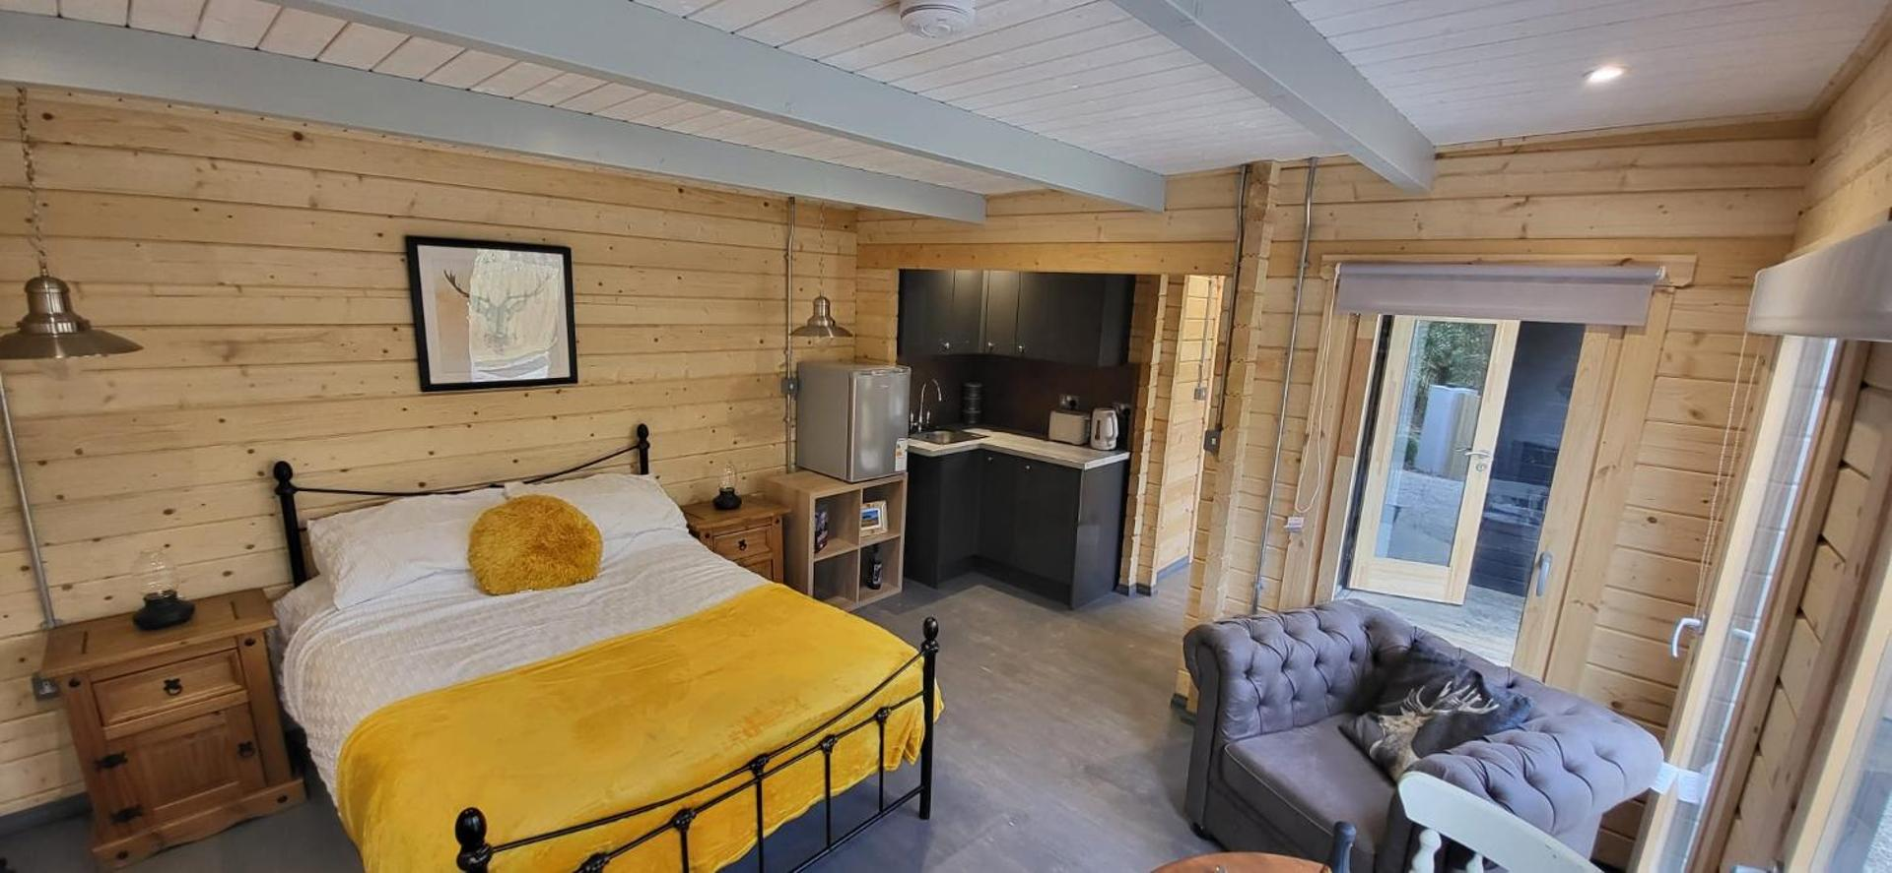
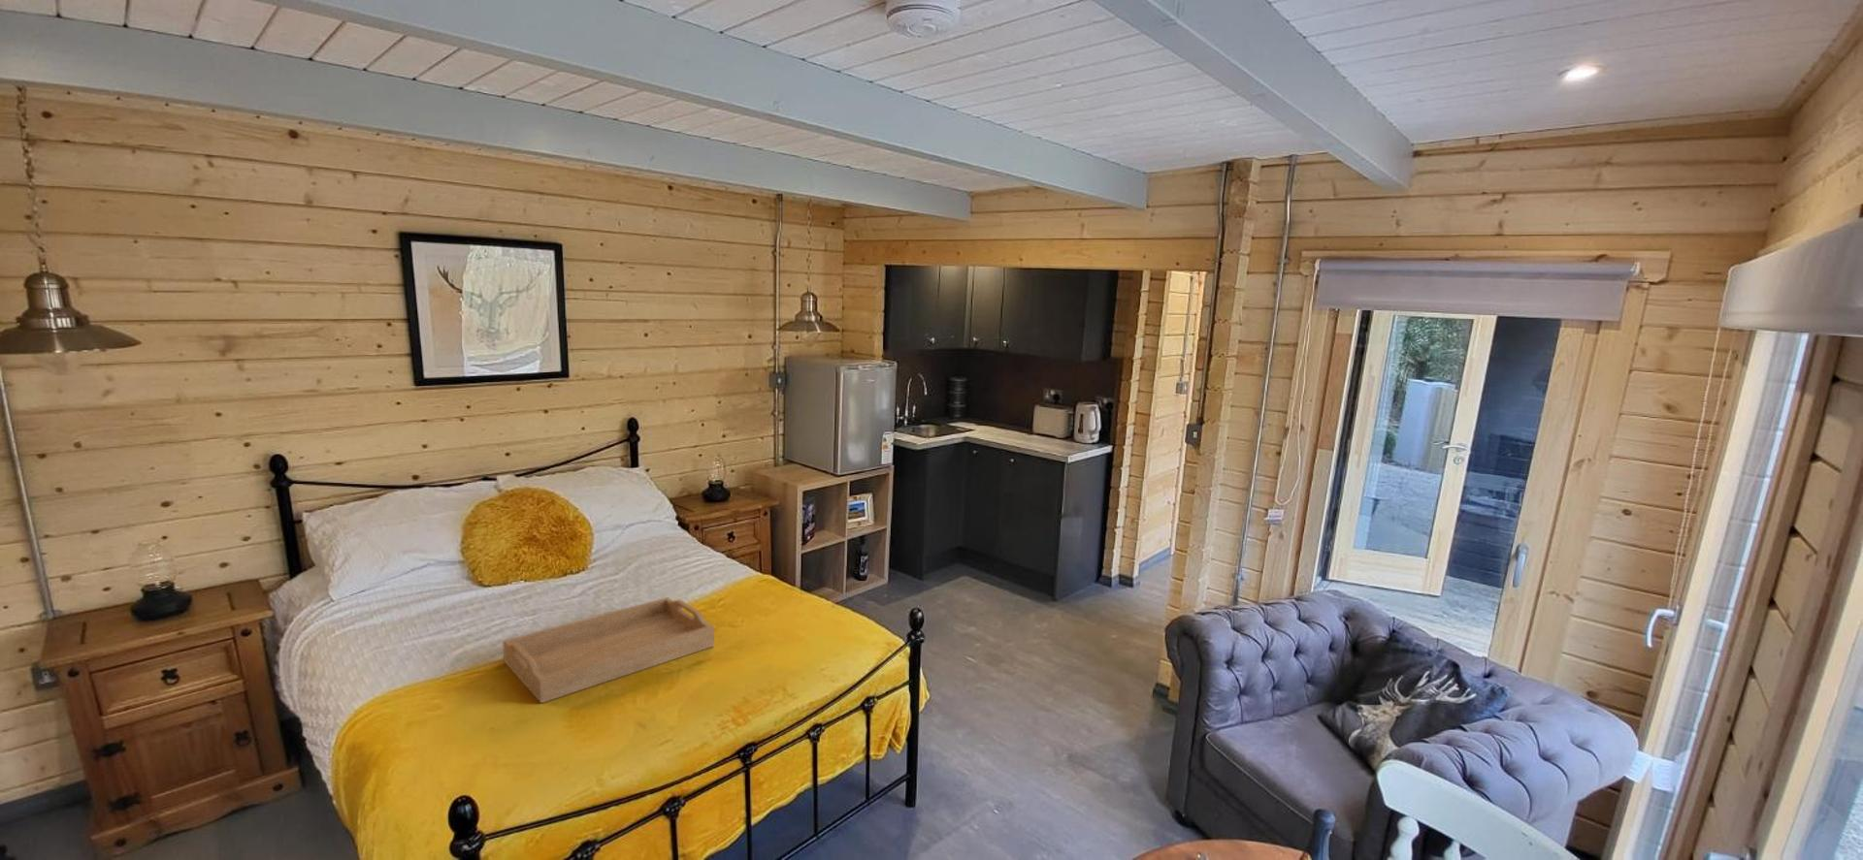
+ serving tray (612, 640)
